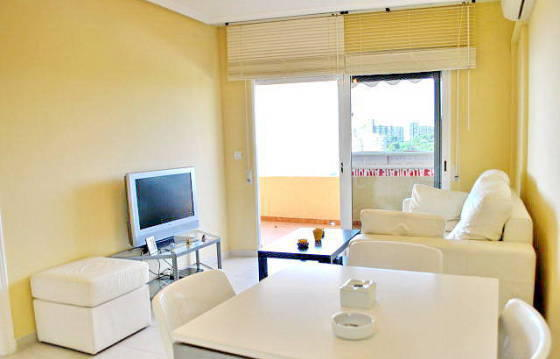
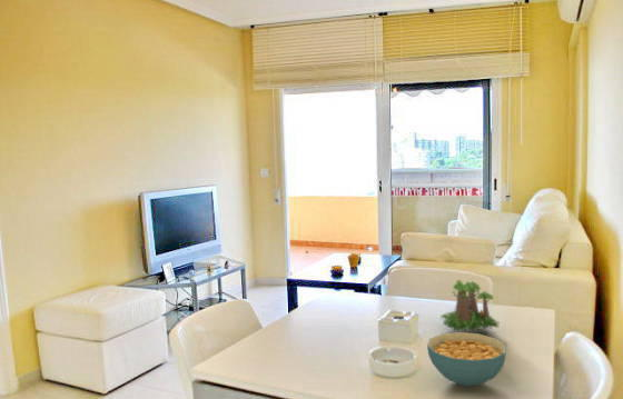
+ plant (466, 292)
+ cereal bowl (466, 363)
